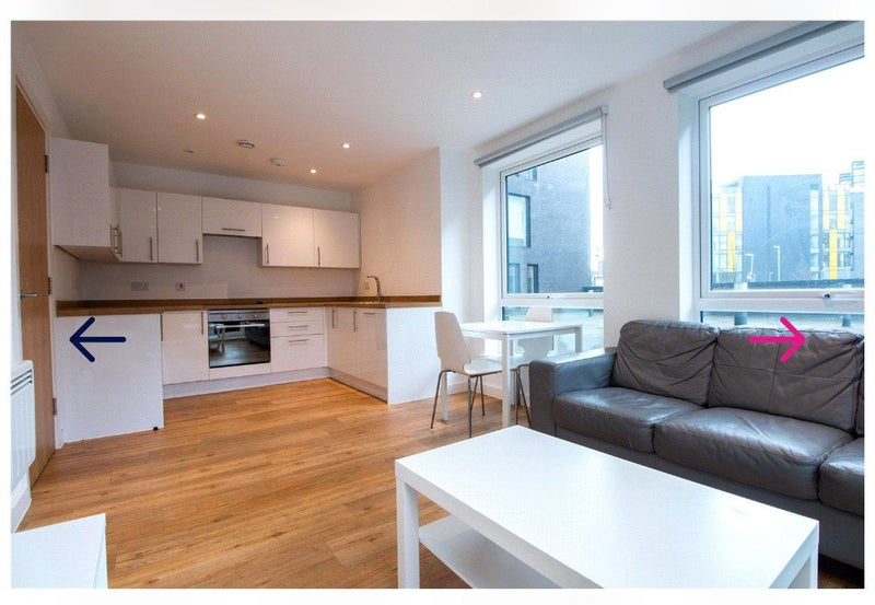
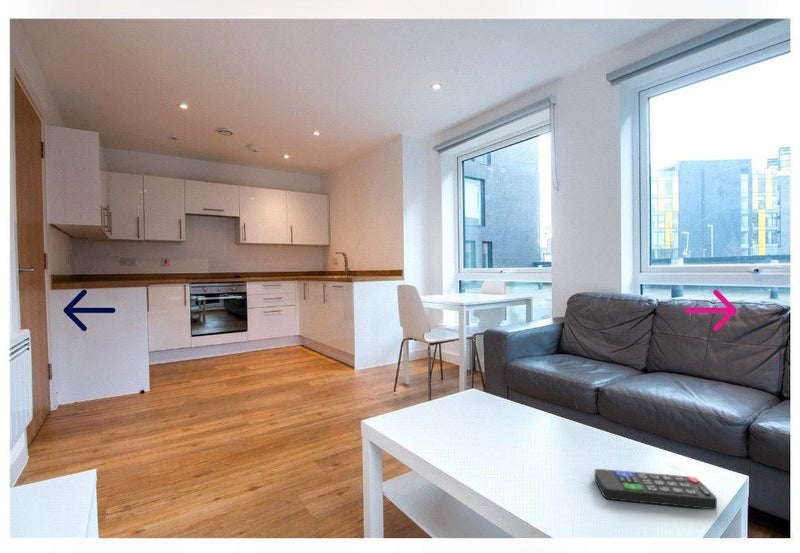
+ remote control (651, 486)
